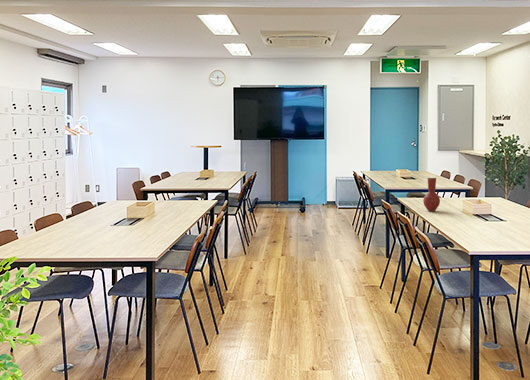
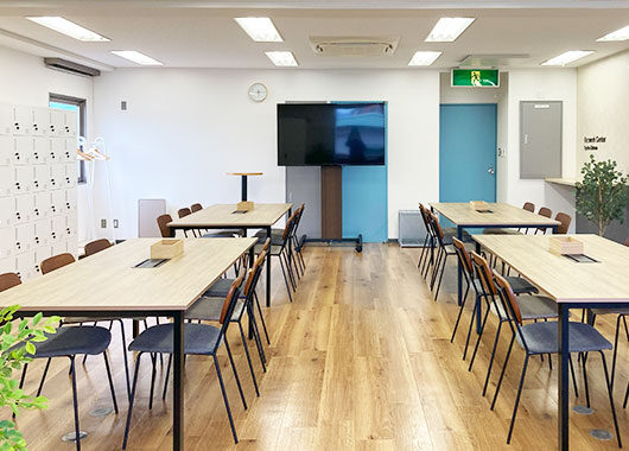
- vase (431, 194)
